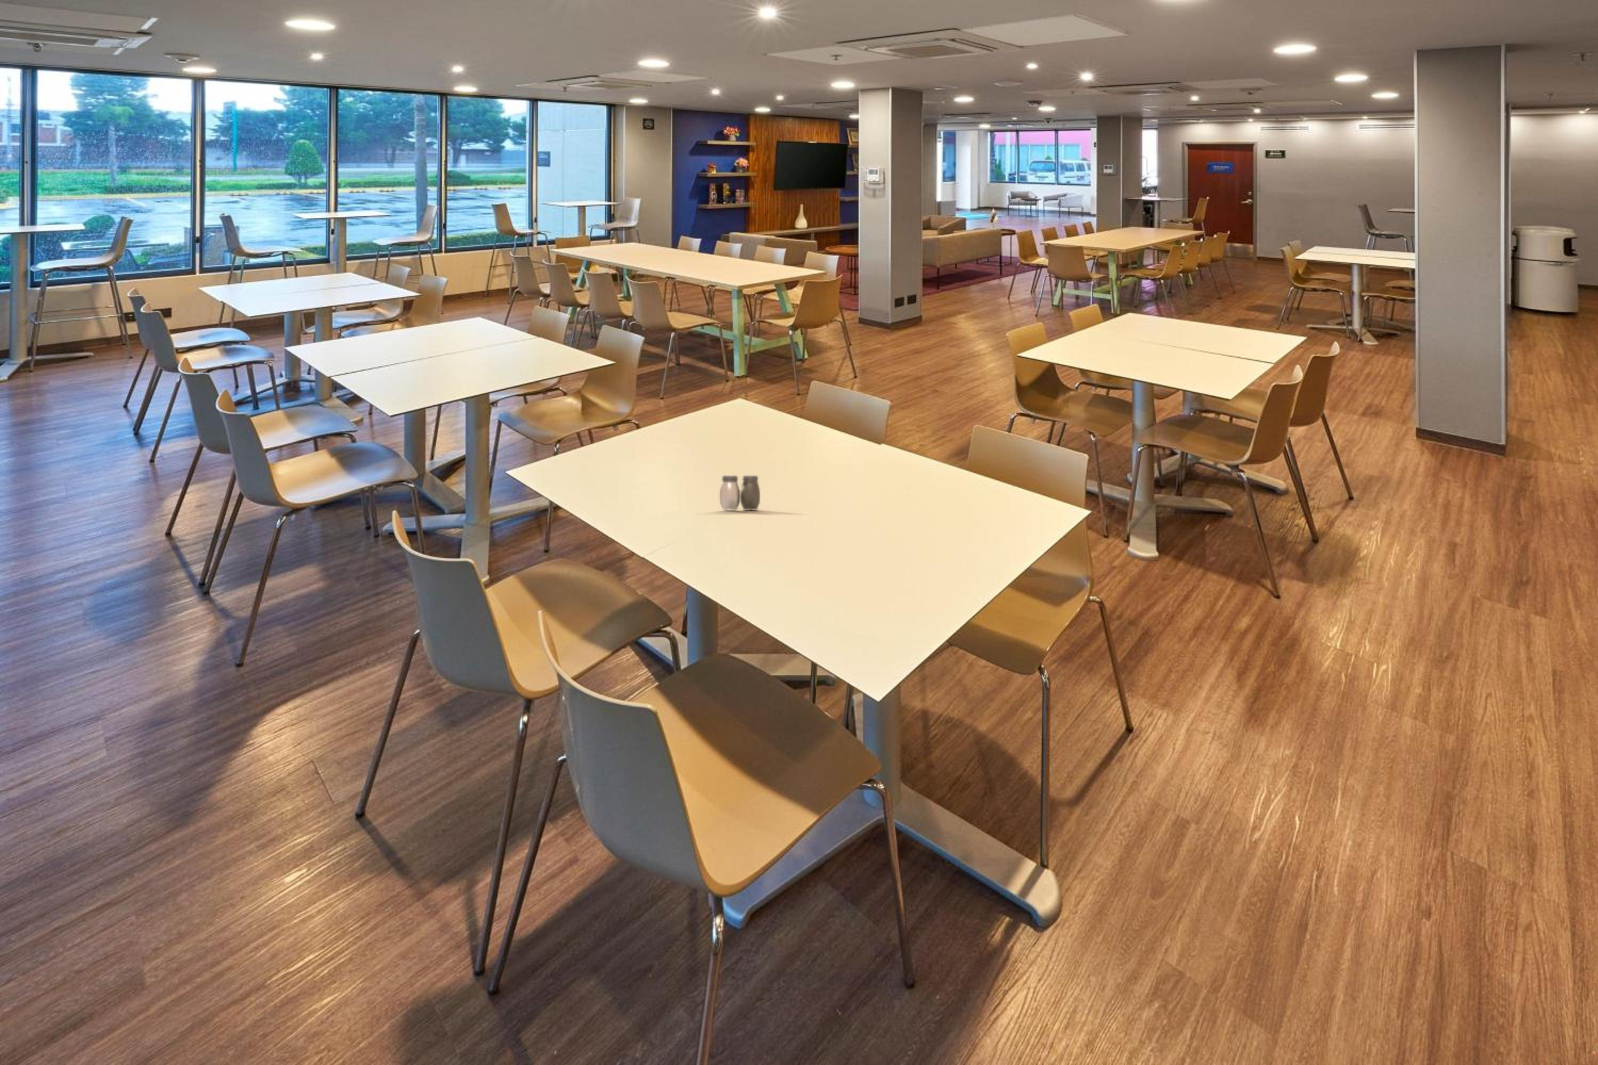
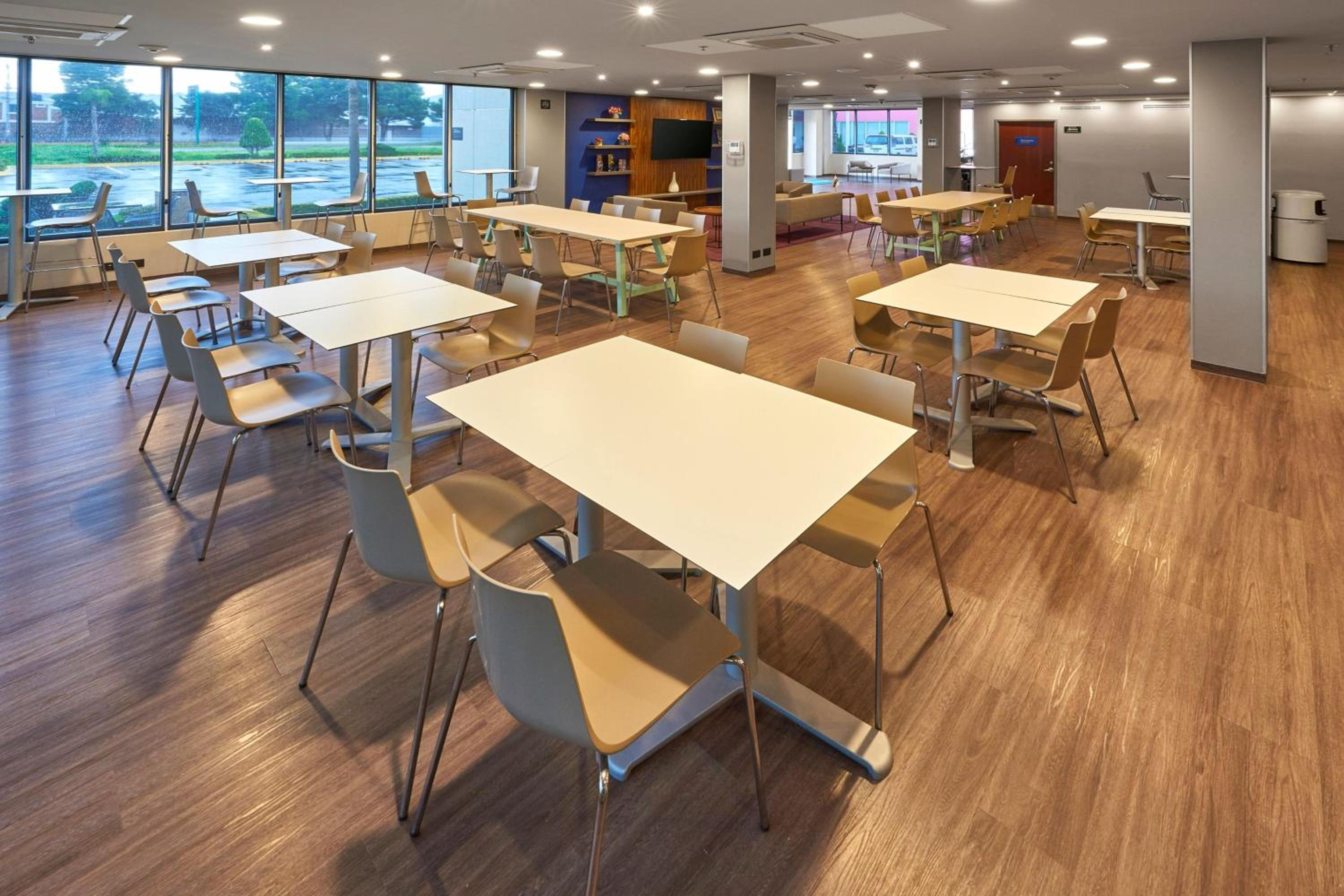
- salt and pepper shaker (740, 492)
